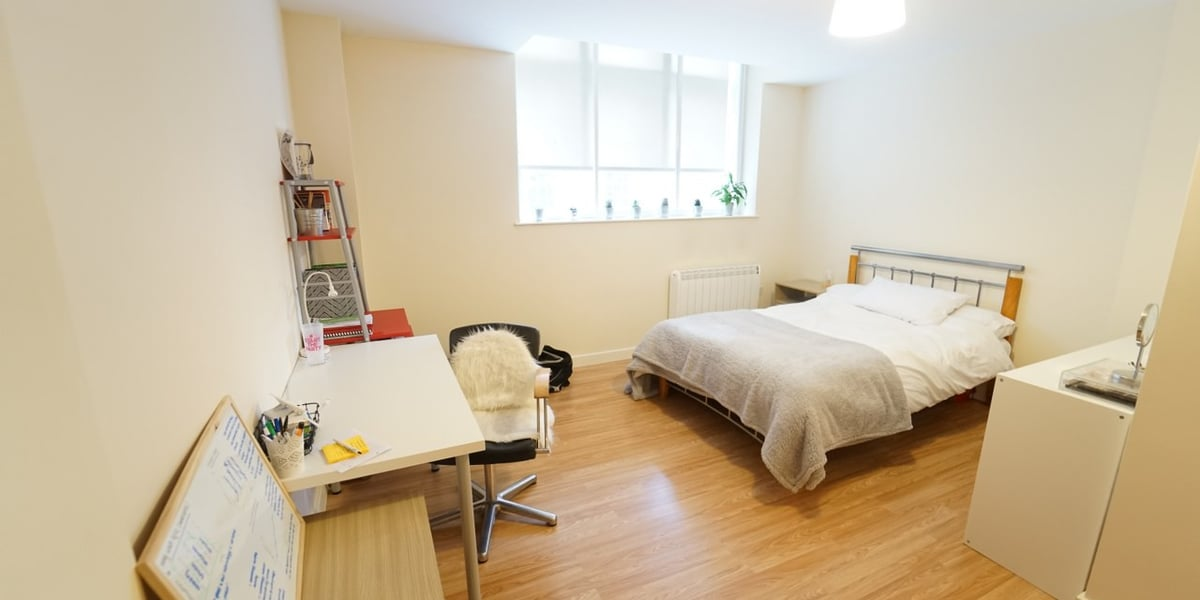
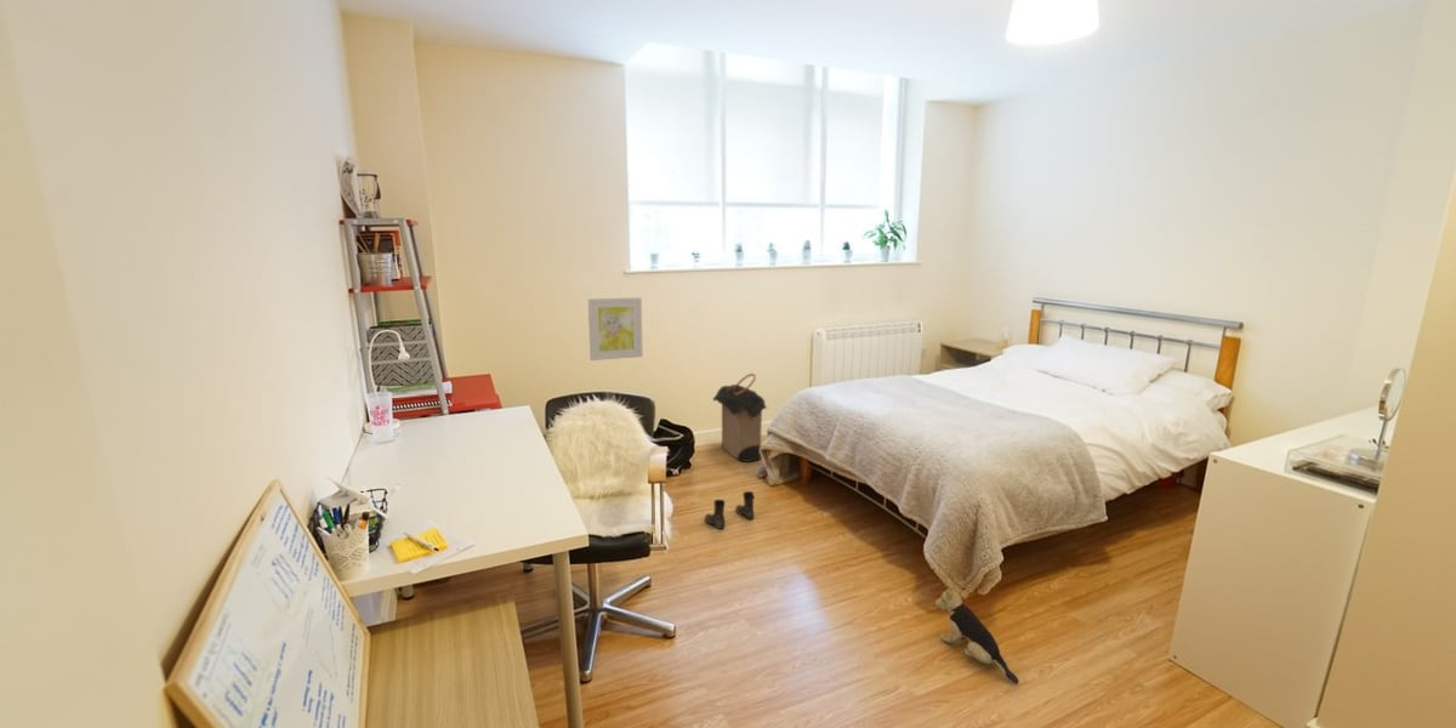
+ laundry hamper (739, 413)
+ wall art (615, 328)
+ plush toy (977, 627)
+ boots (723, 506)
